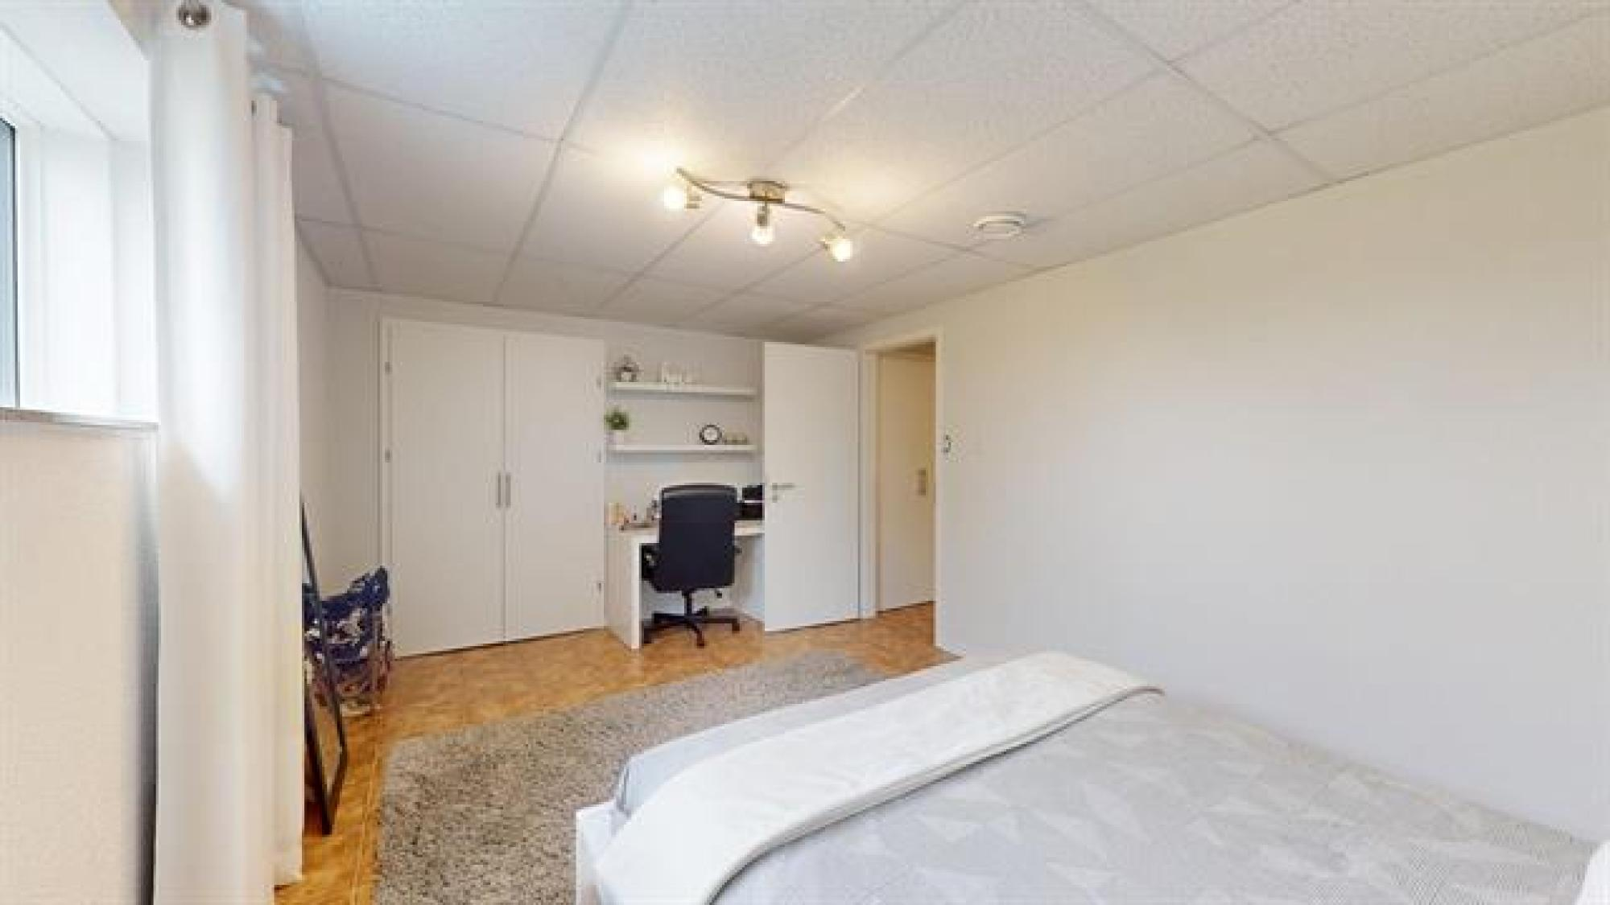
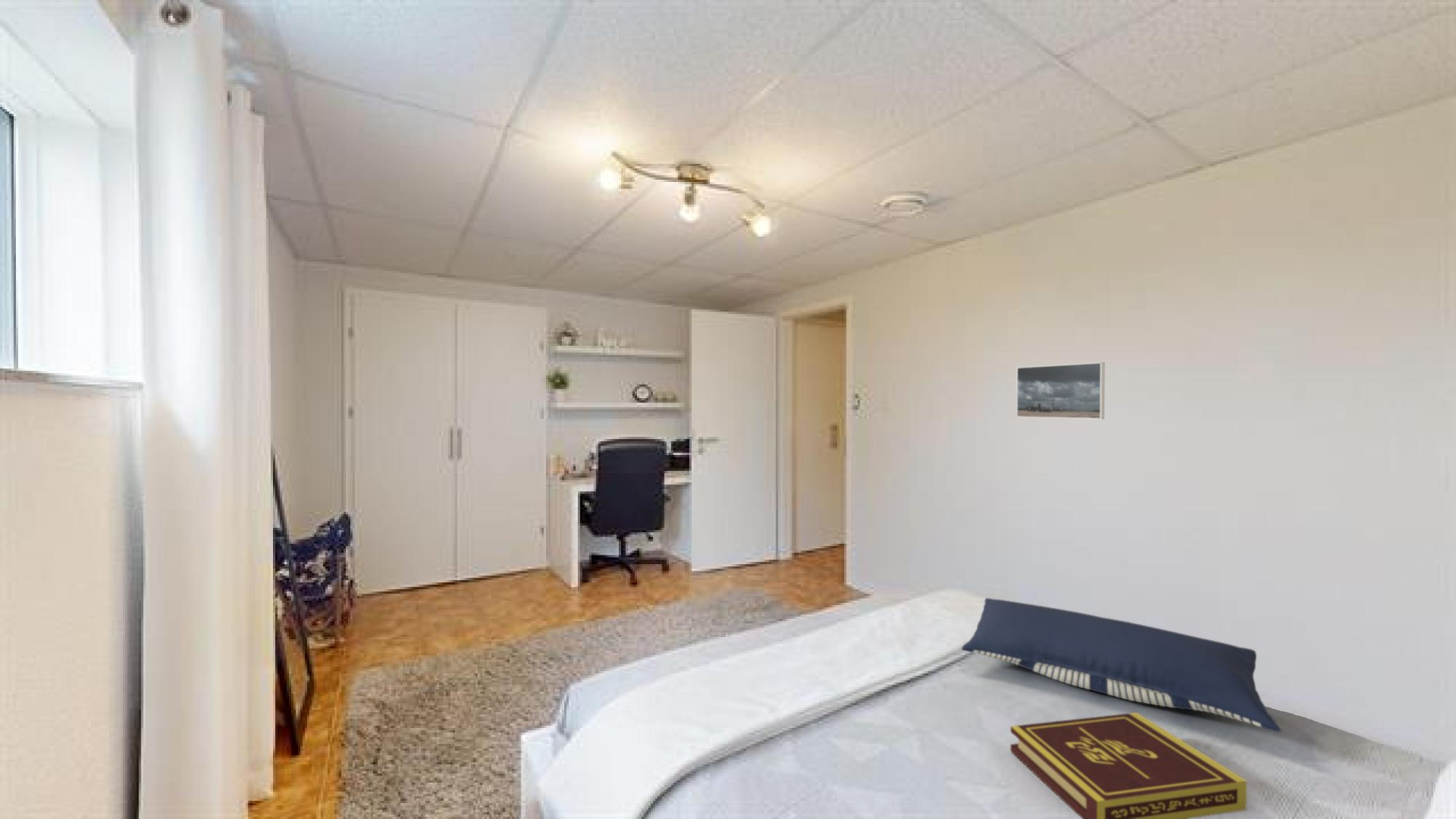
+ book (1119, 764)
+ pillow (1101, 652)
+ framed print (1058, 391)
